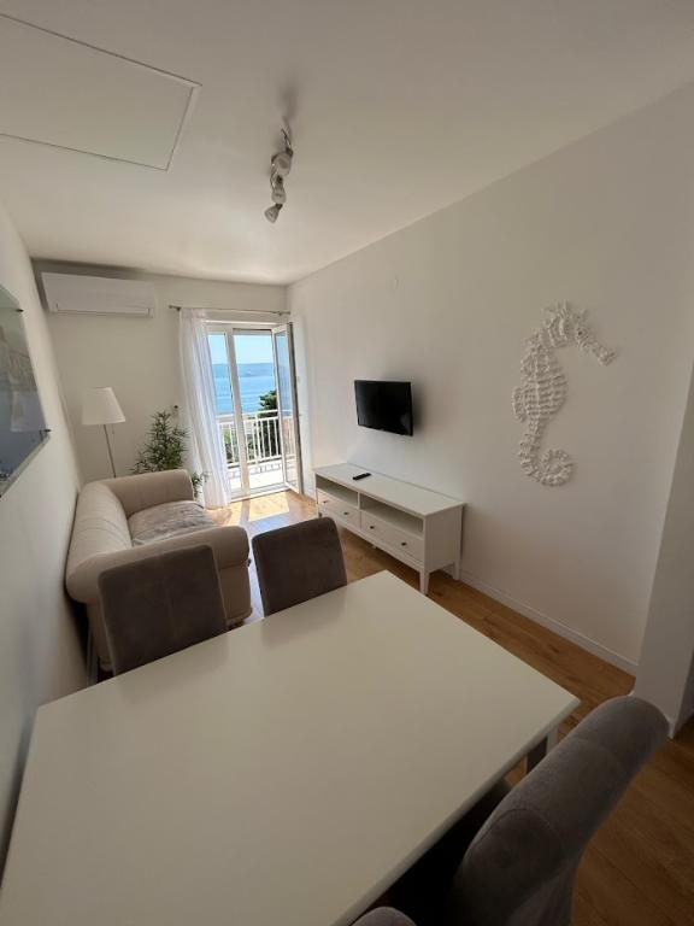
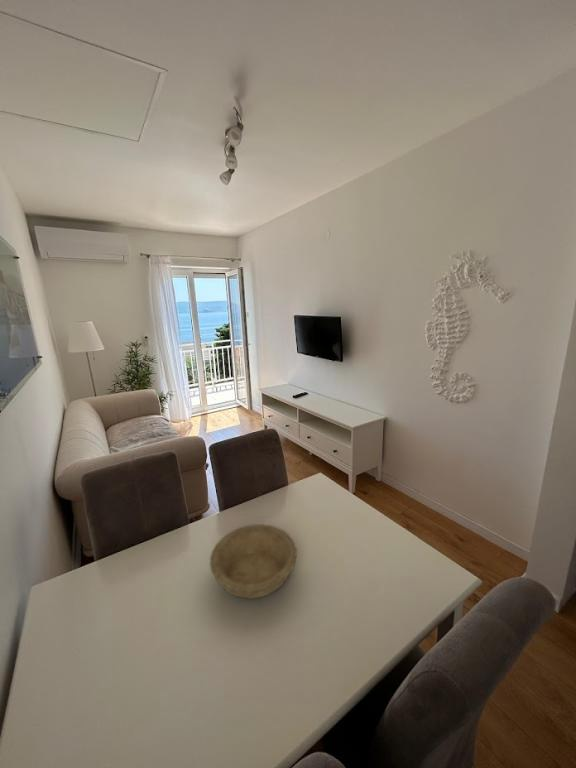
+ bowl (254, 564)
